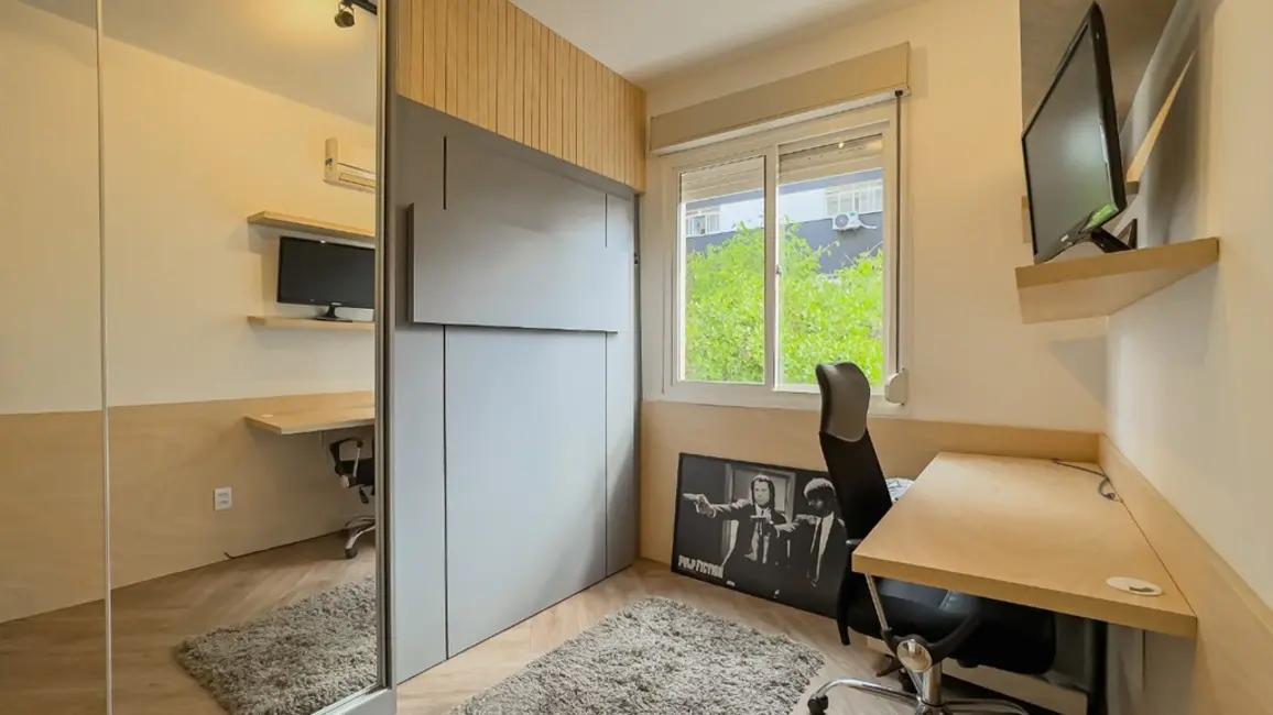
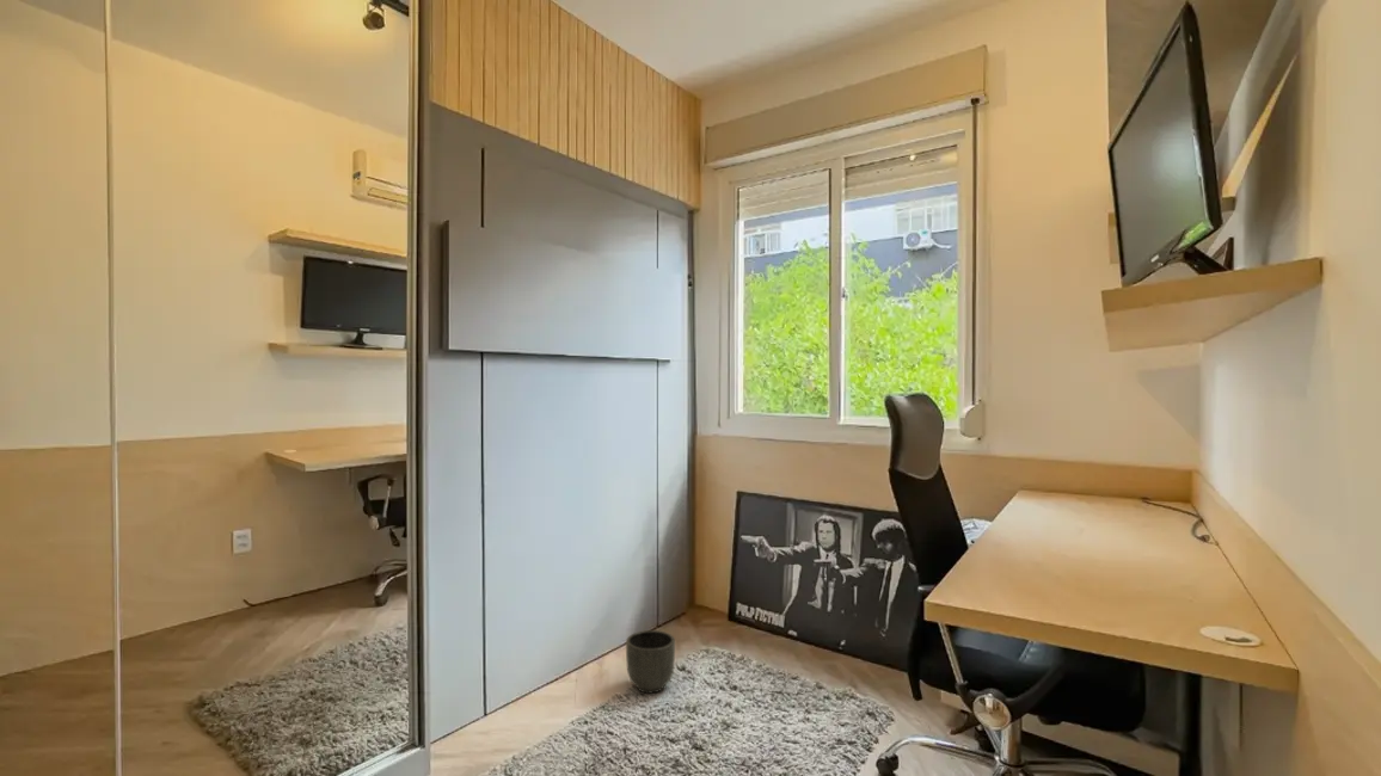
+ planter (650, 663)
